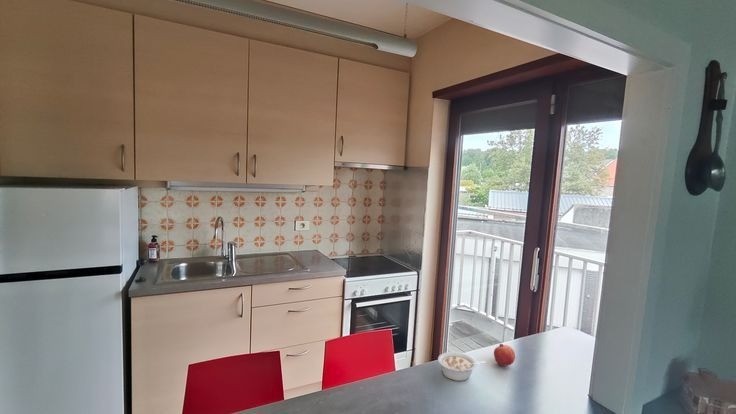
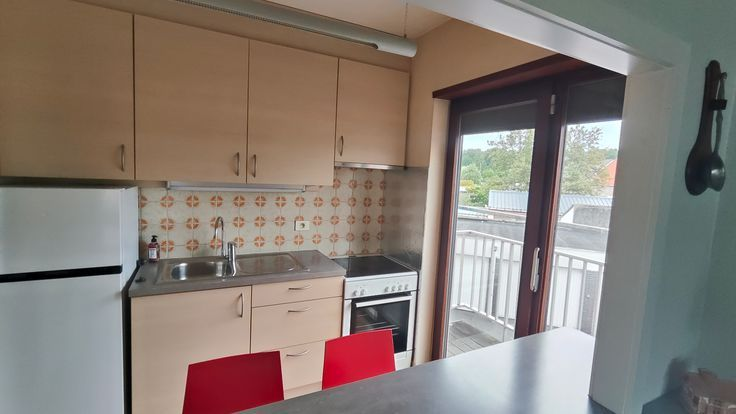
- legume (458, 365)
- pomegranate (504, 354)
